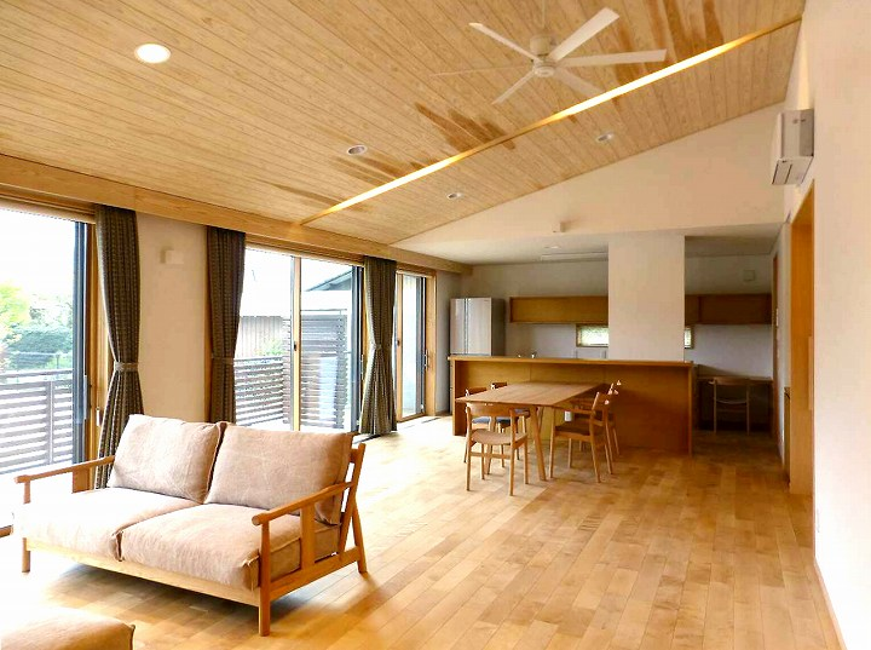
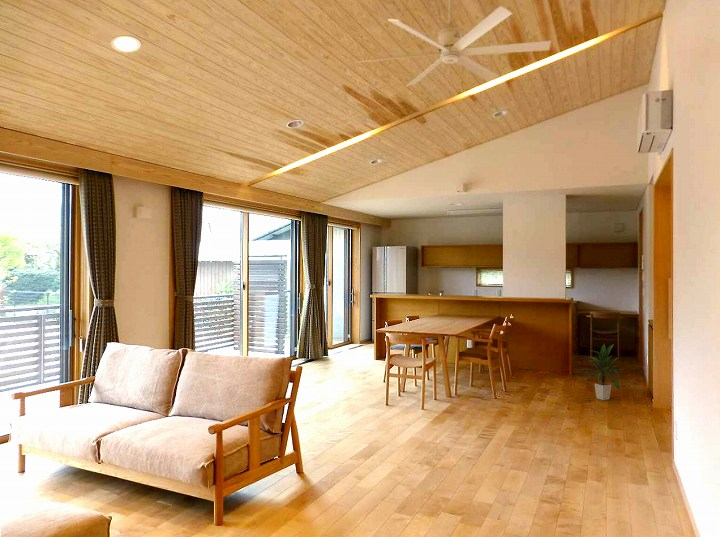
+ indoor plant (603, 371)
